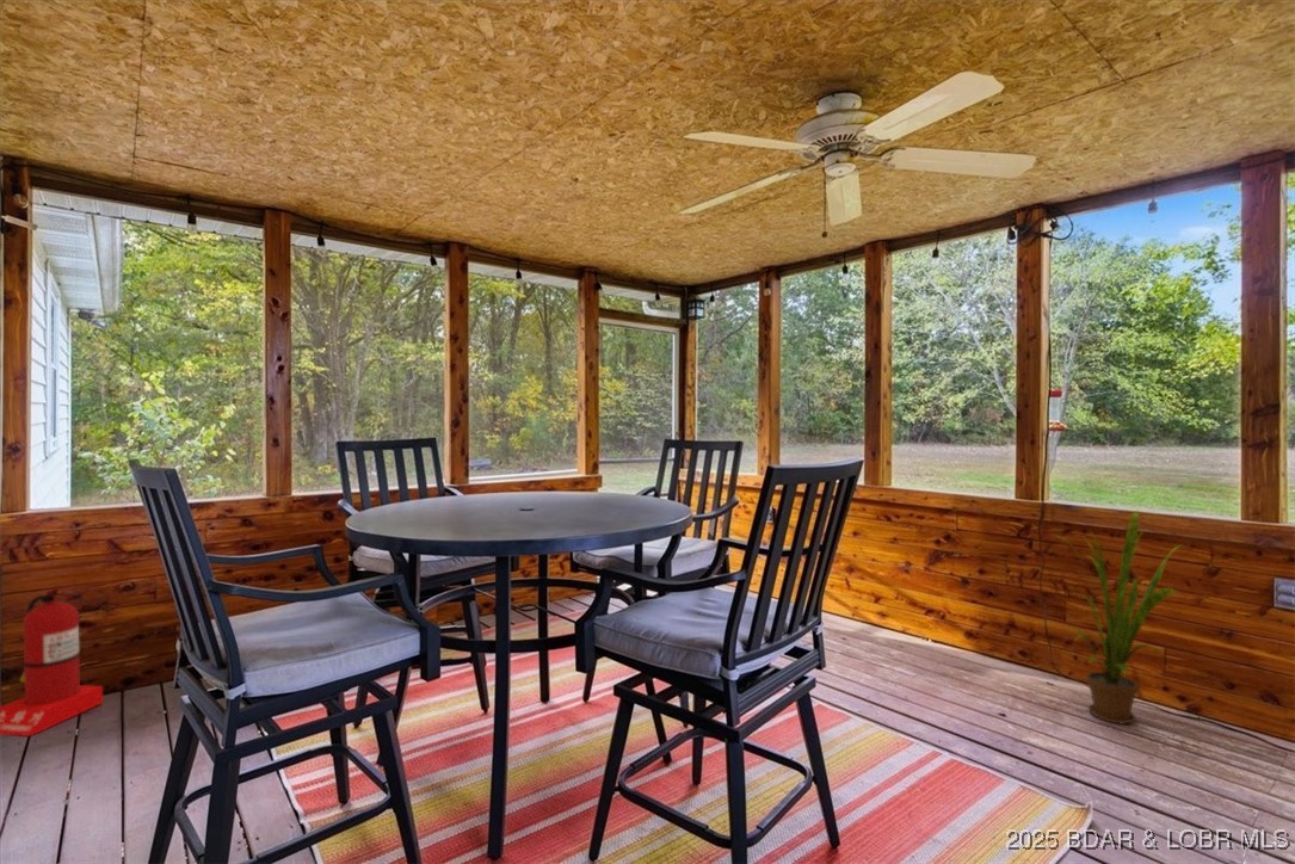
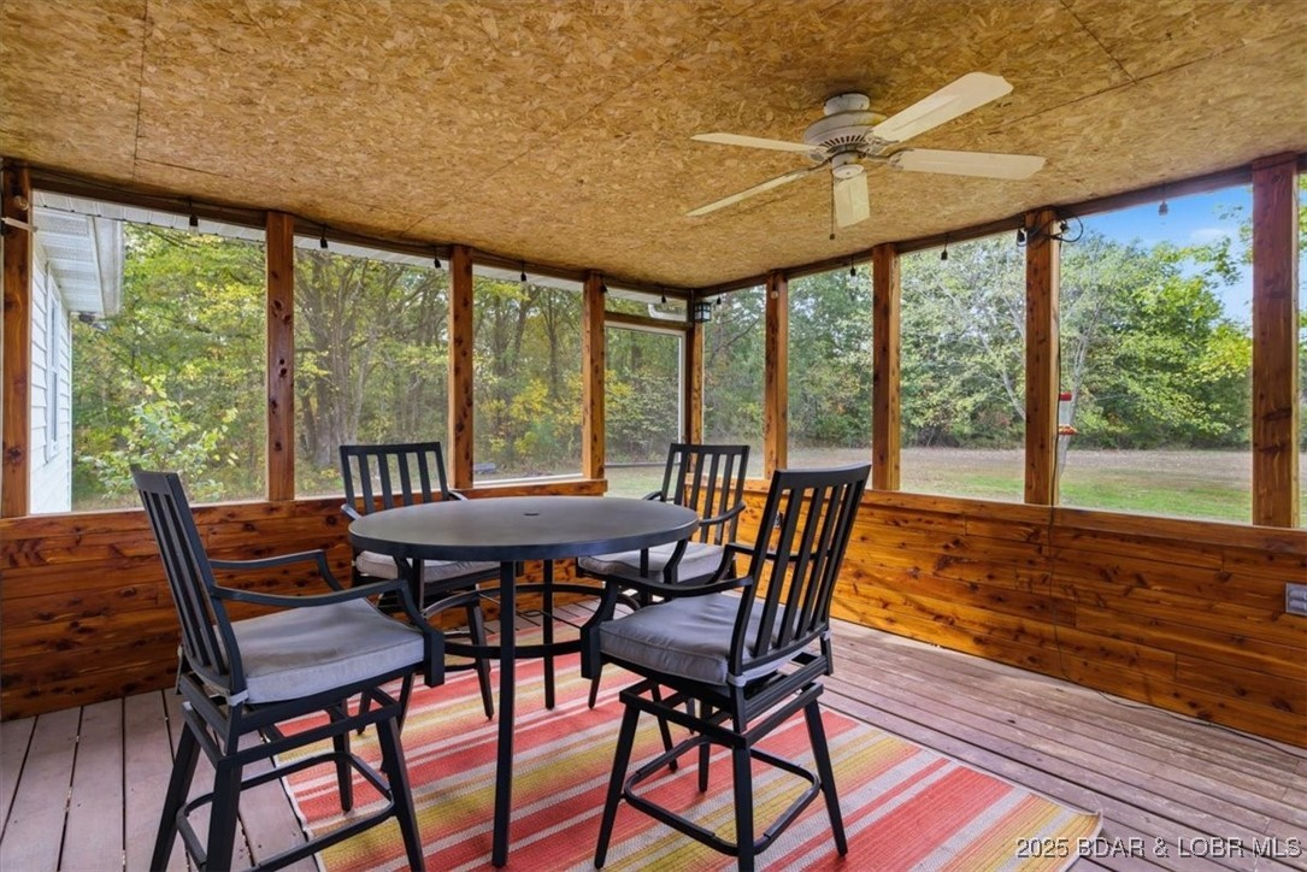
- house plant (1110, 613)
- fire extinguisher (43, 652)
